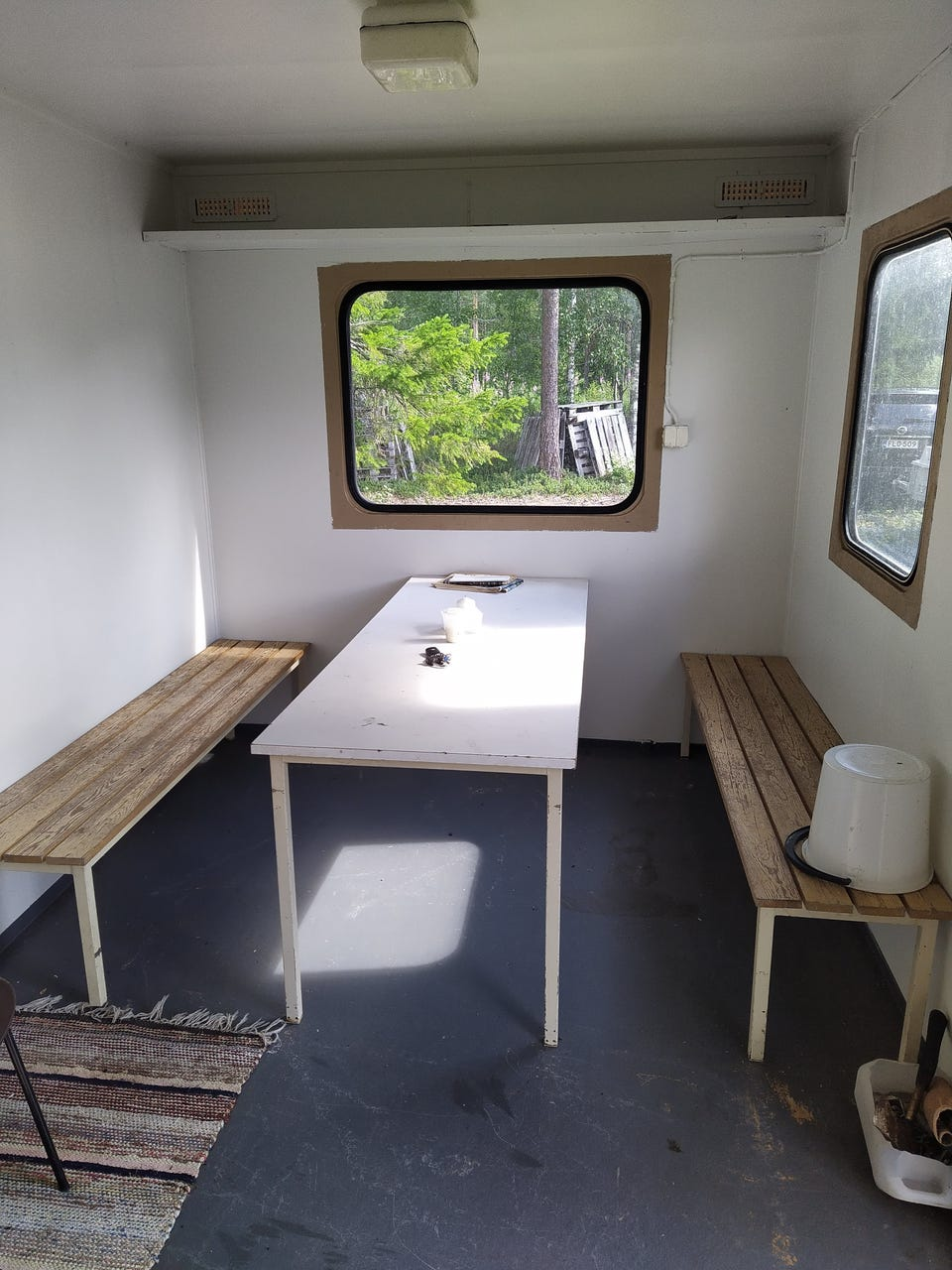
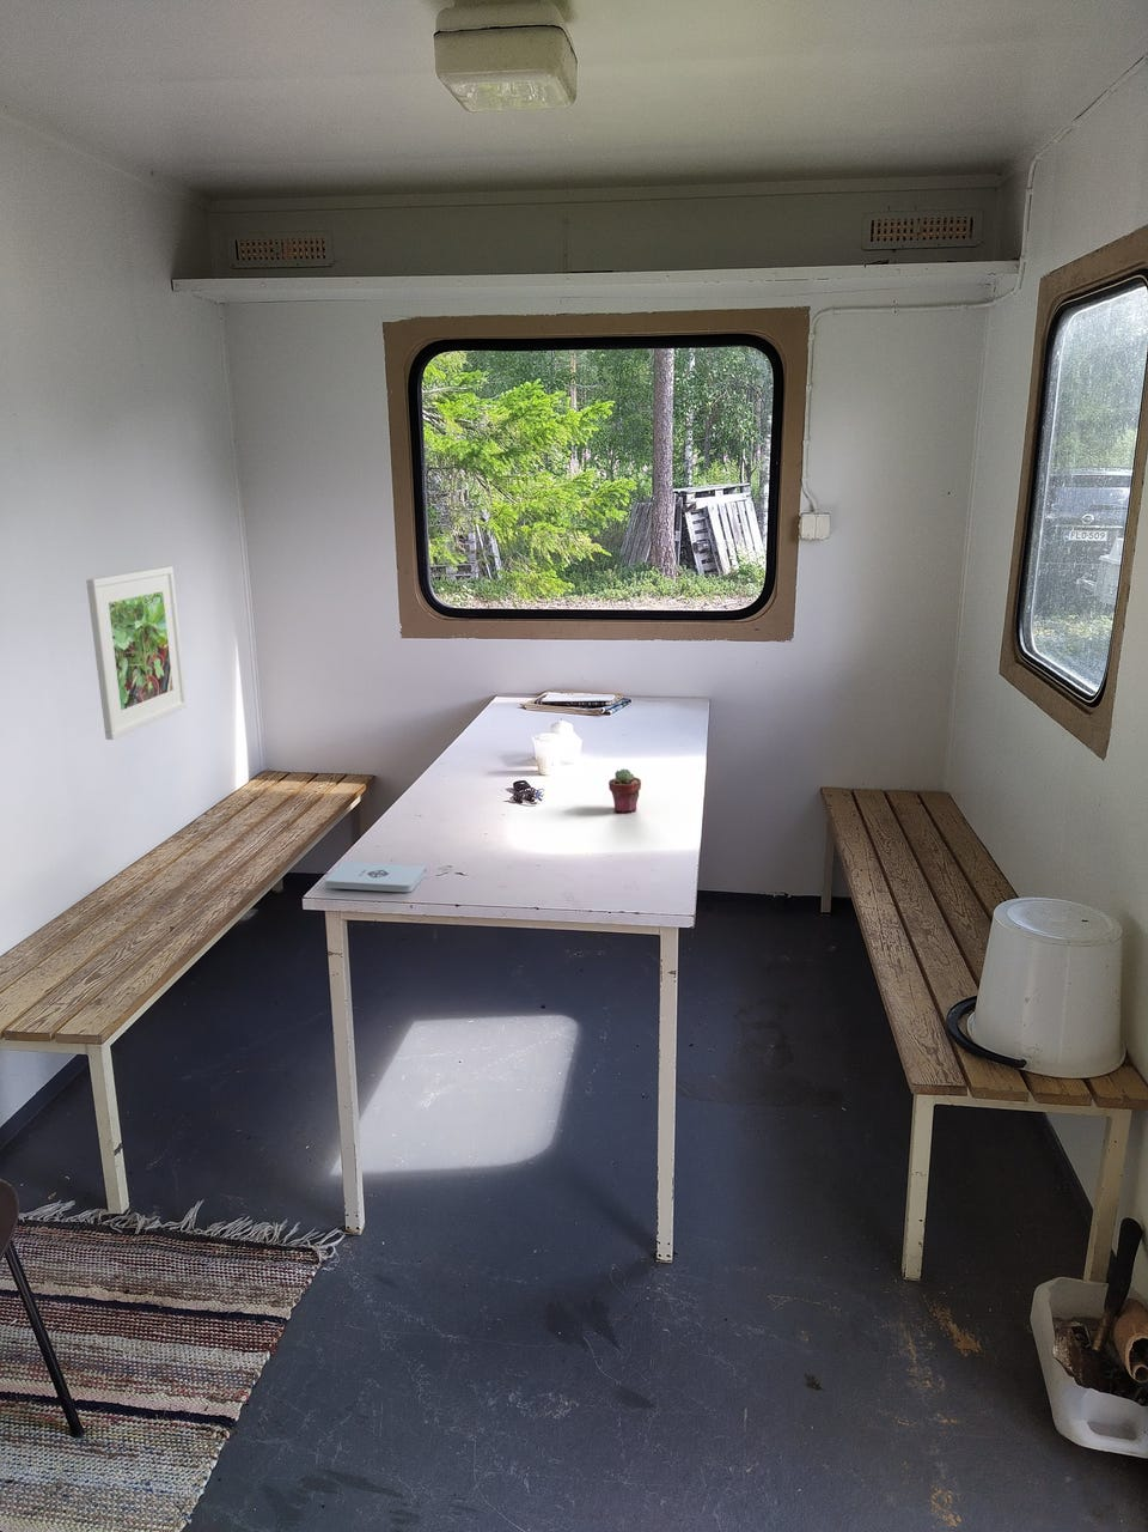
+ notepad (375, 876)
+ potted succulent (625, 789)
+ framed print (141, 649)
